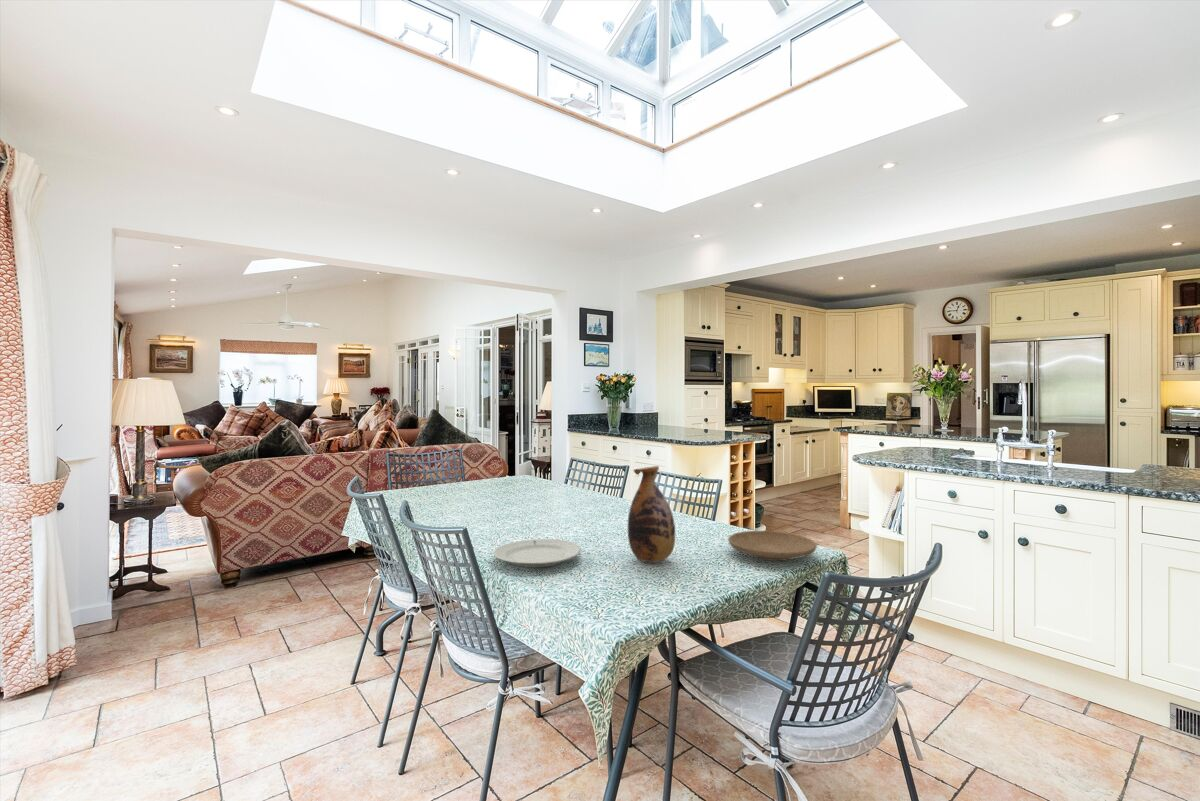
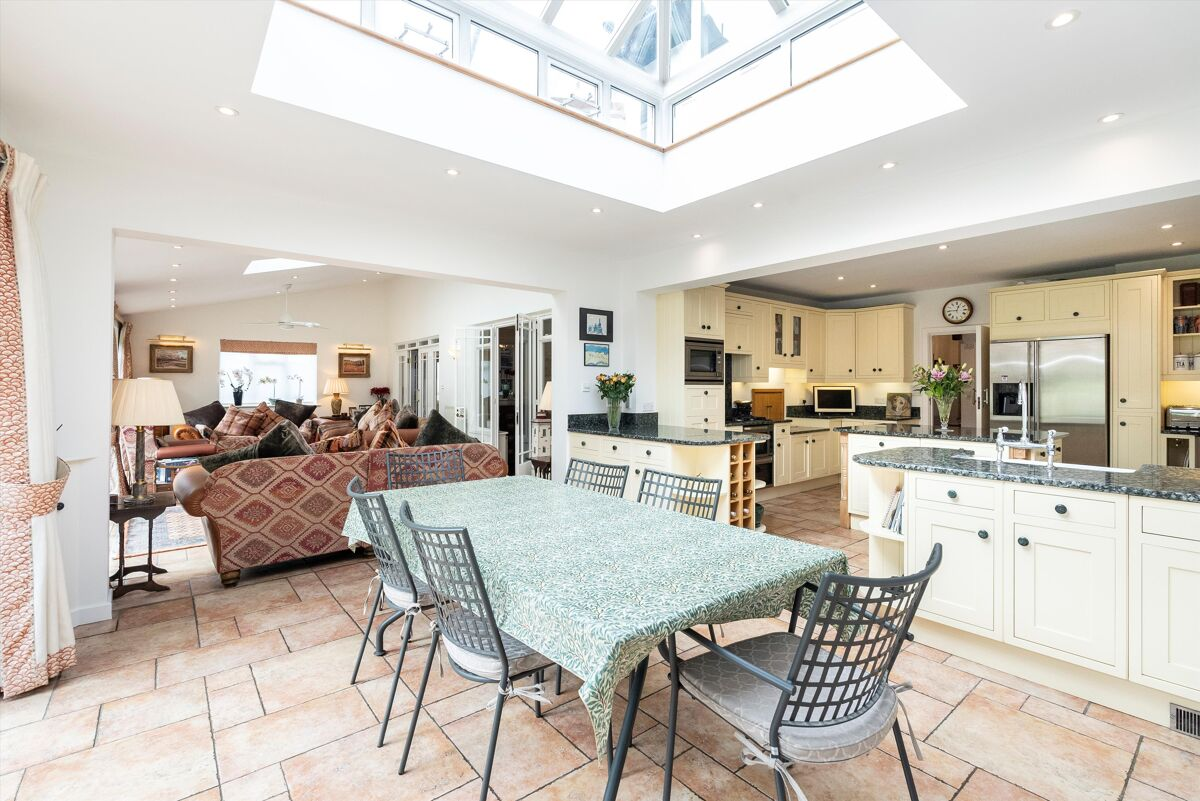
- plate (771, 547)
- chinaware (537, 554)
- vase (651, 513)
